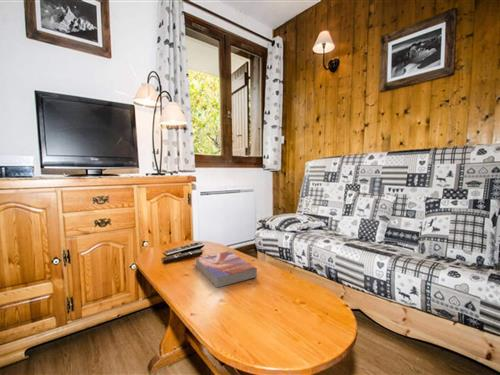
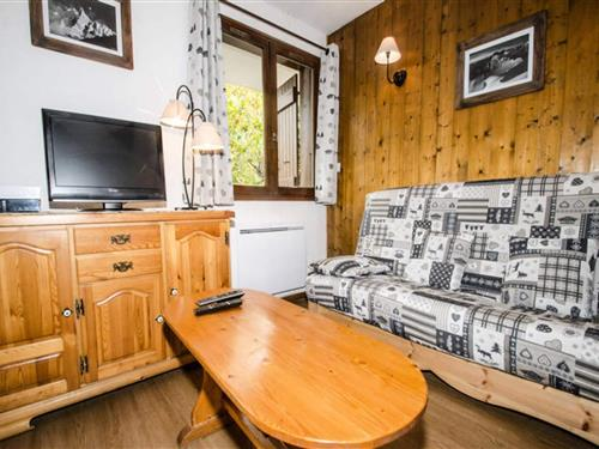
- textbook (224, 266)
